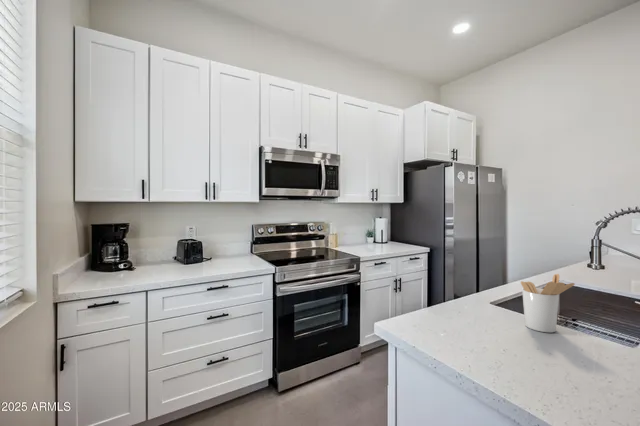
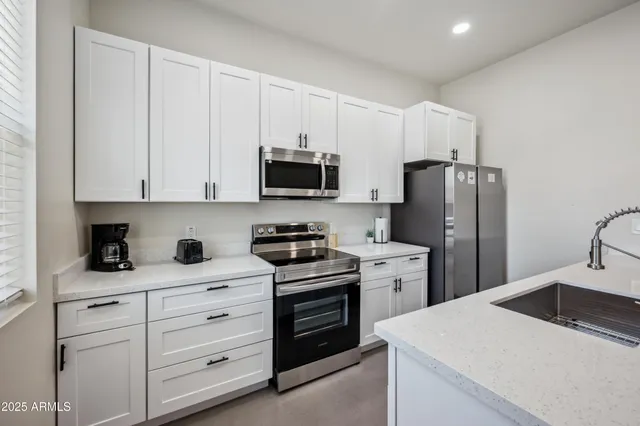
- utensil holder (546, 302)
